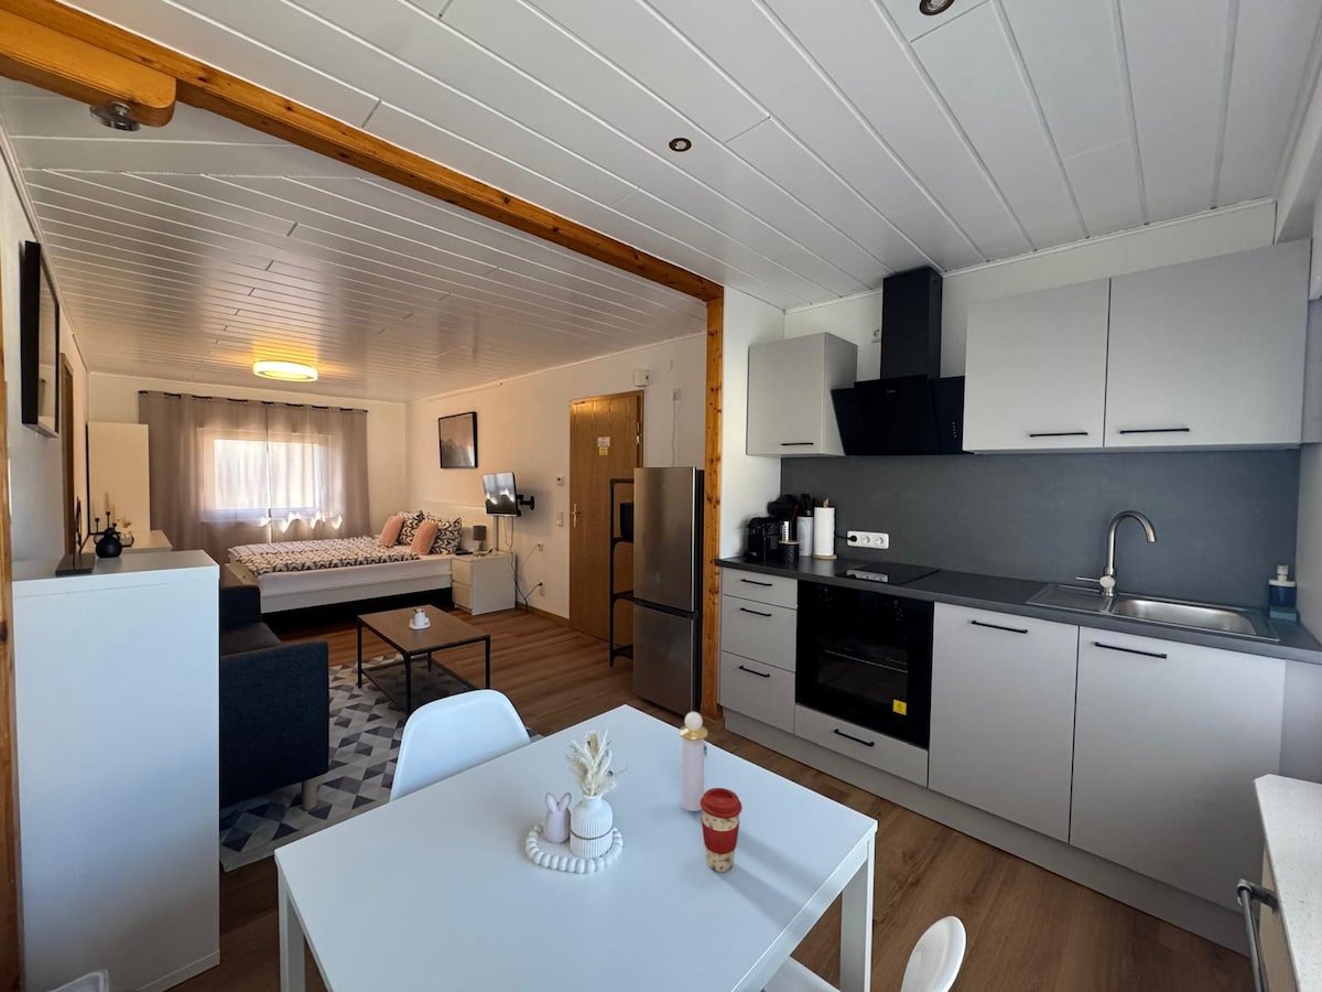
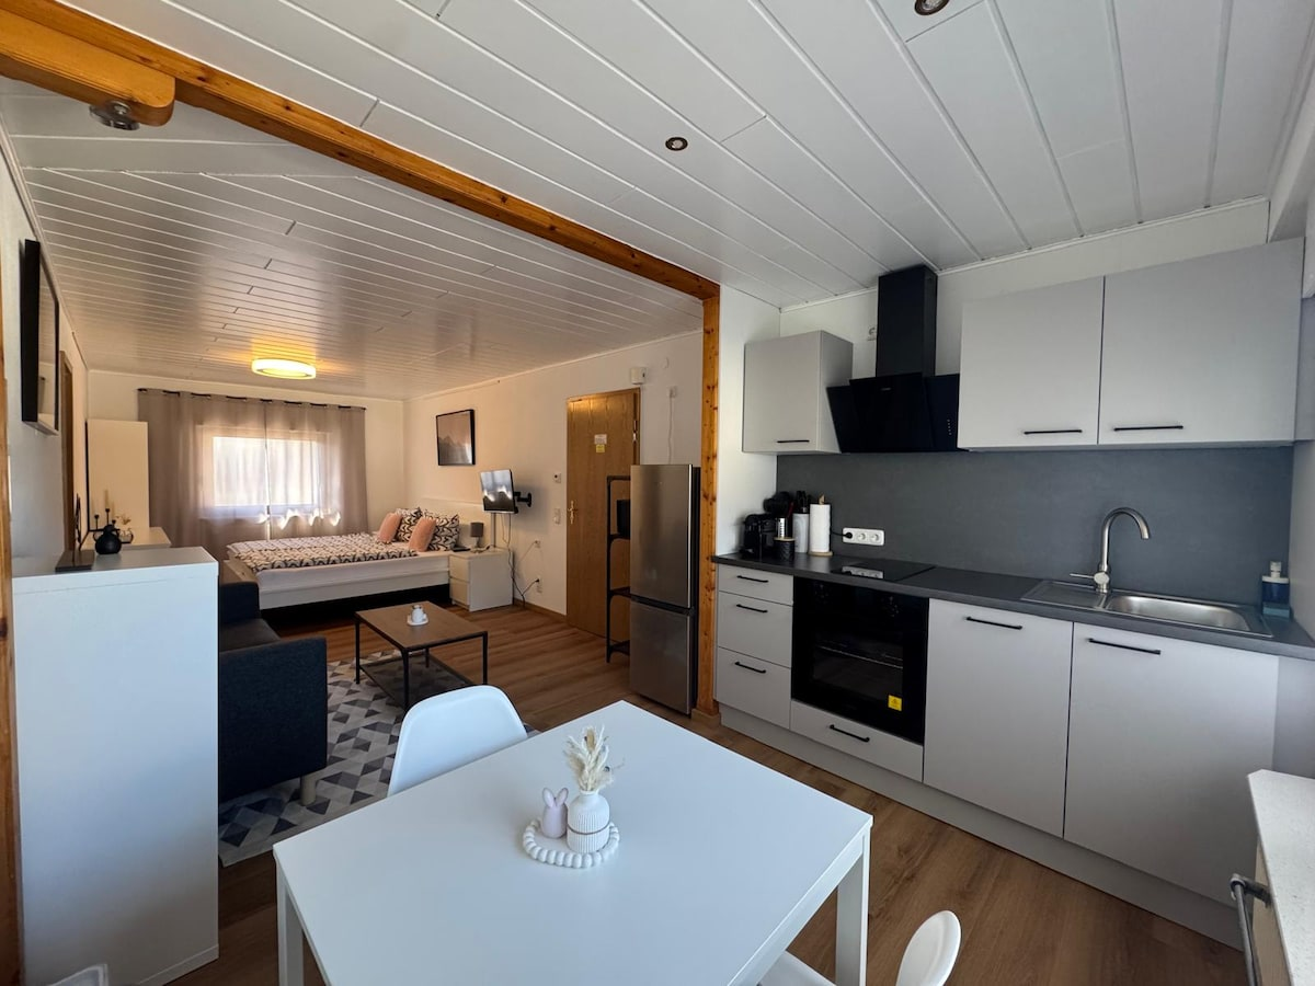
- perfume bottle (693, 759)
- coffee cup (719, 830)
